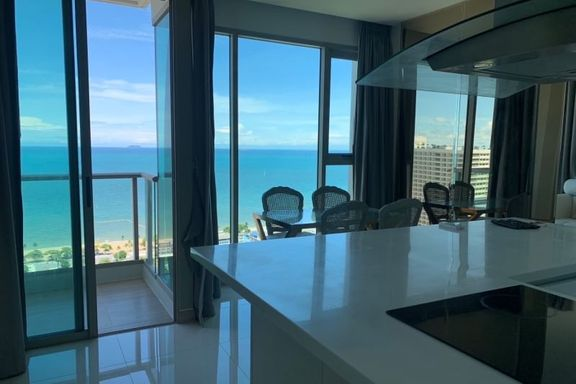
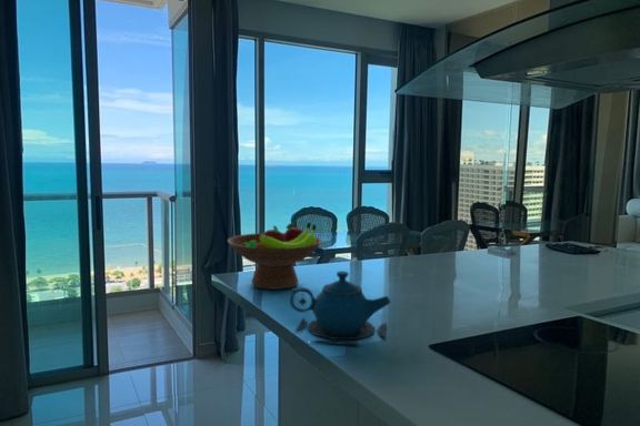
+ teapot (340, 300)
+ fruit bowl (274, 253)
